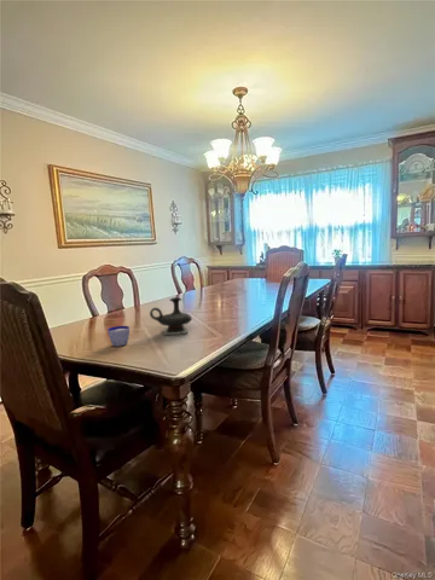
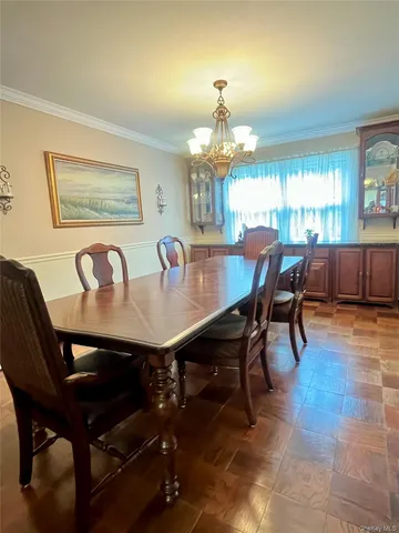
- teapot (170, 314)
- cup (120, 335)
